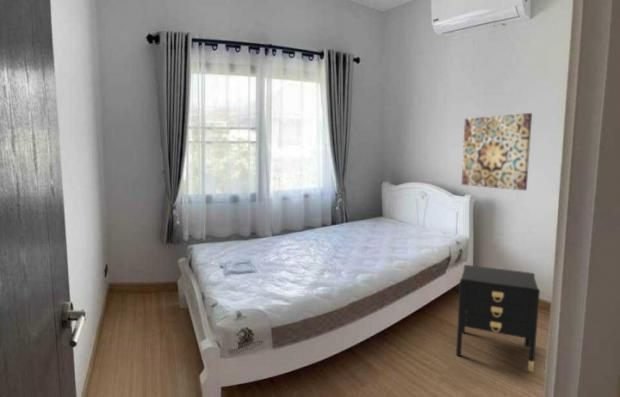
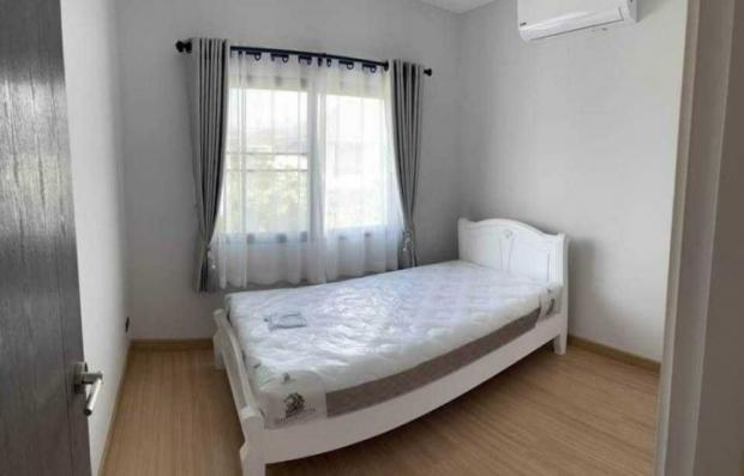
- wall art (493, 152)
- nightstand (495, 313)
